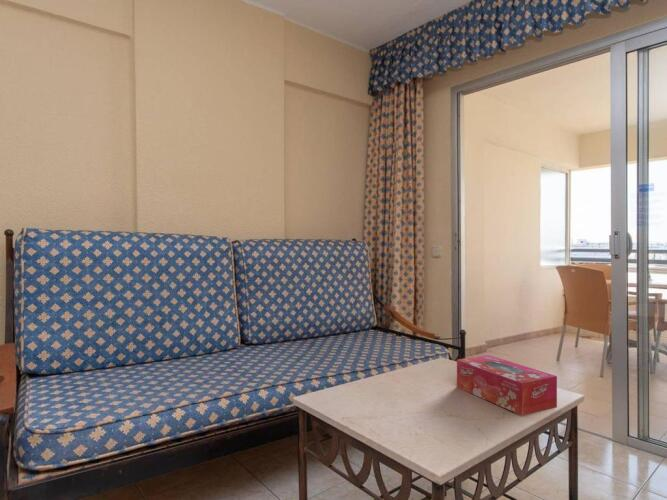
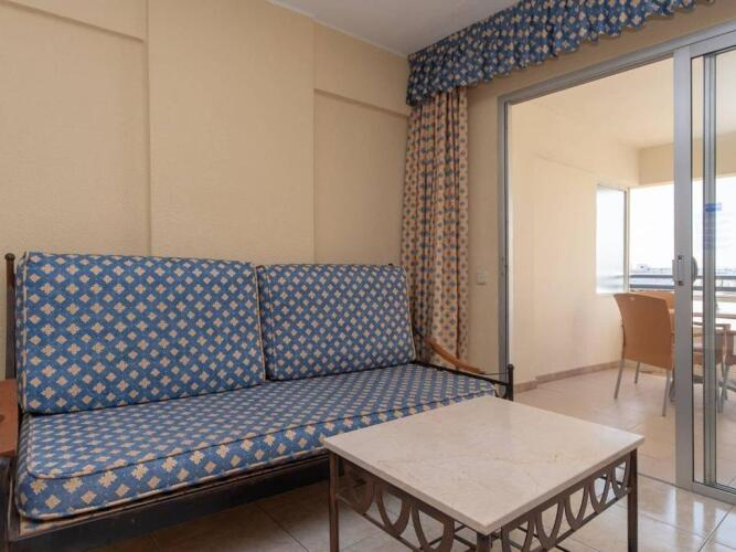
- tissue box (503, 381)
